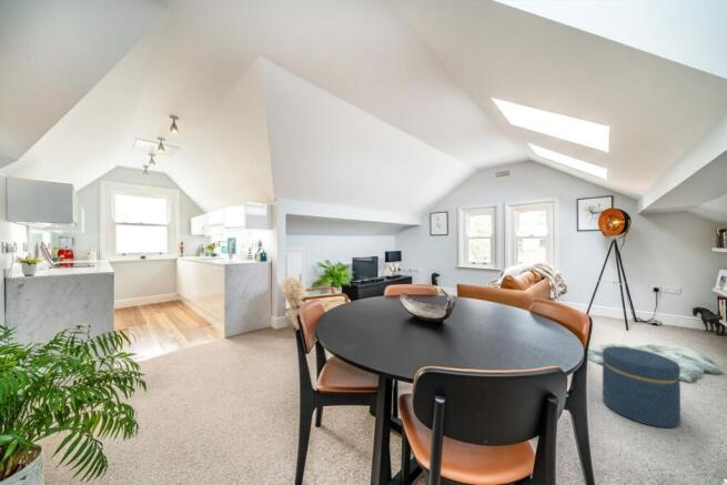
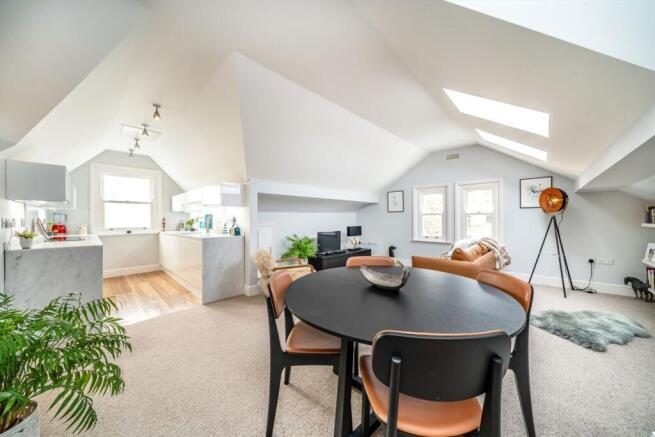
- ottoman (638, 382)
